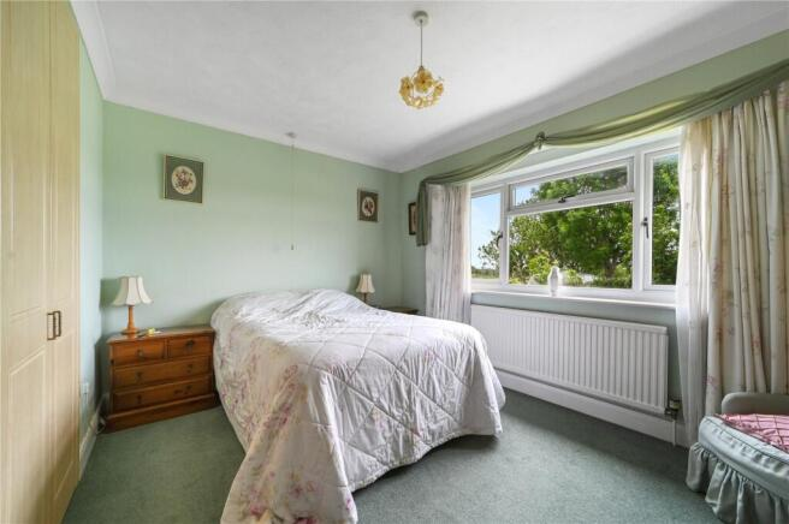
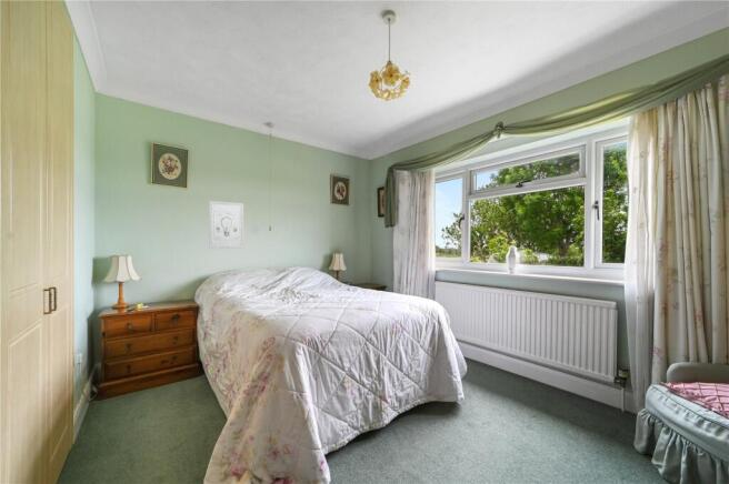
+ wall art (227, 225)
